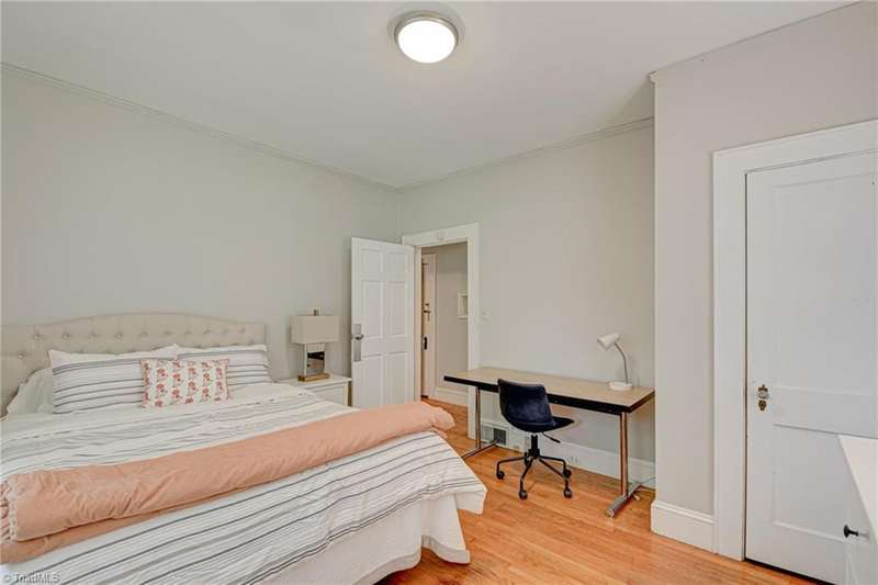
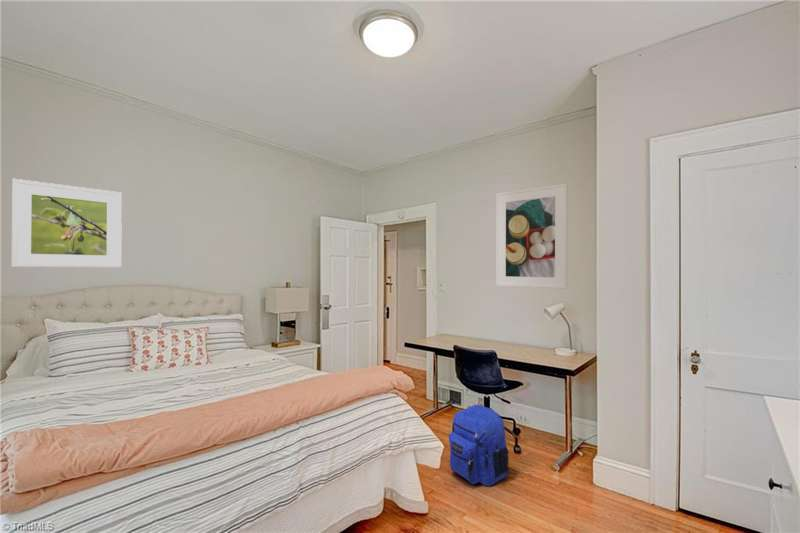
+ backpack (477, 442)
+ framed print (71, 226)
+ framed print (529, 238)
